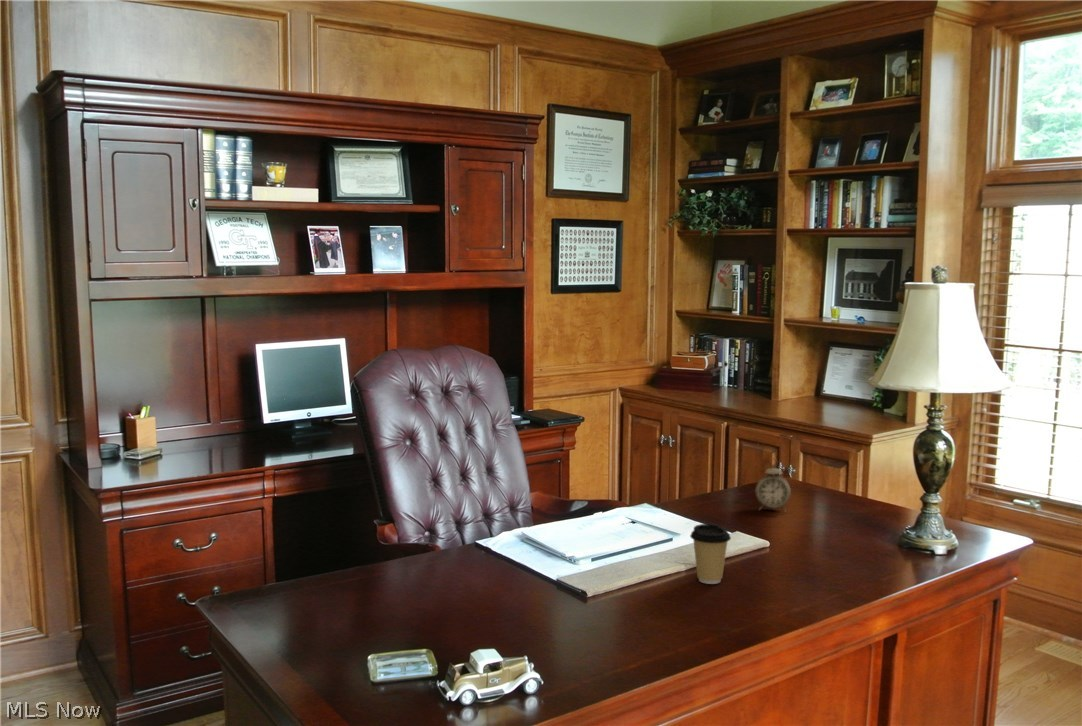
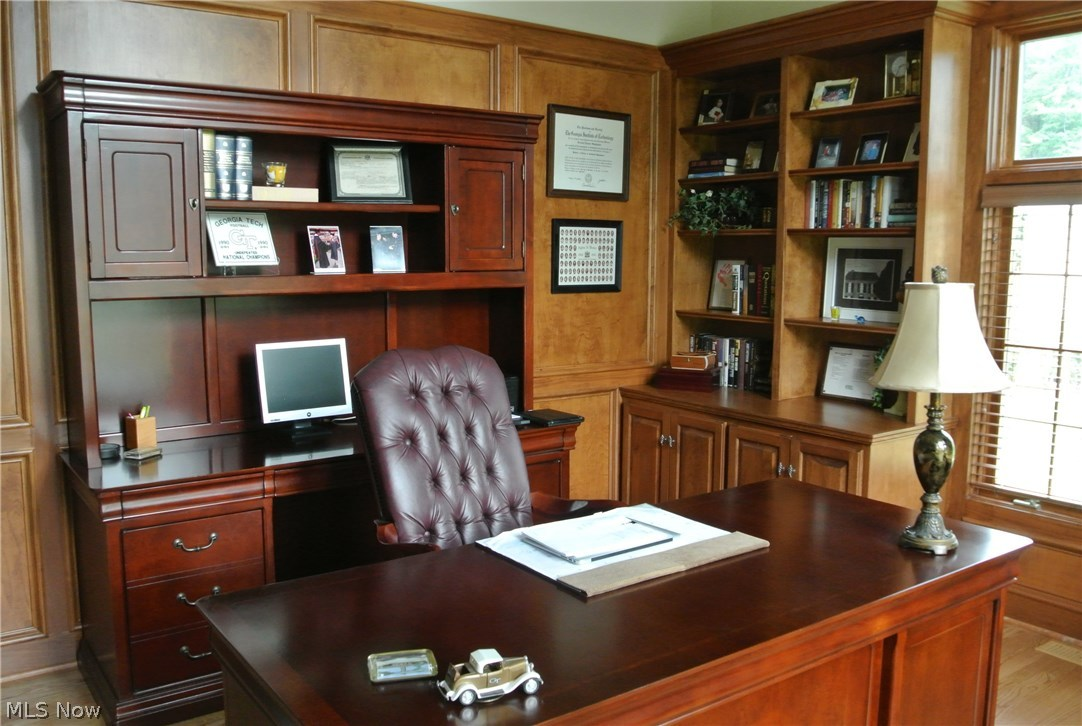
- coffee cup (710, 554)
- alarm clock (773, 484)
